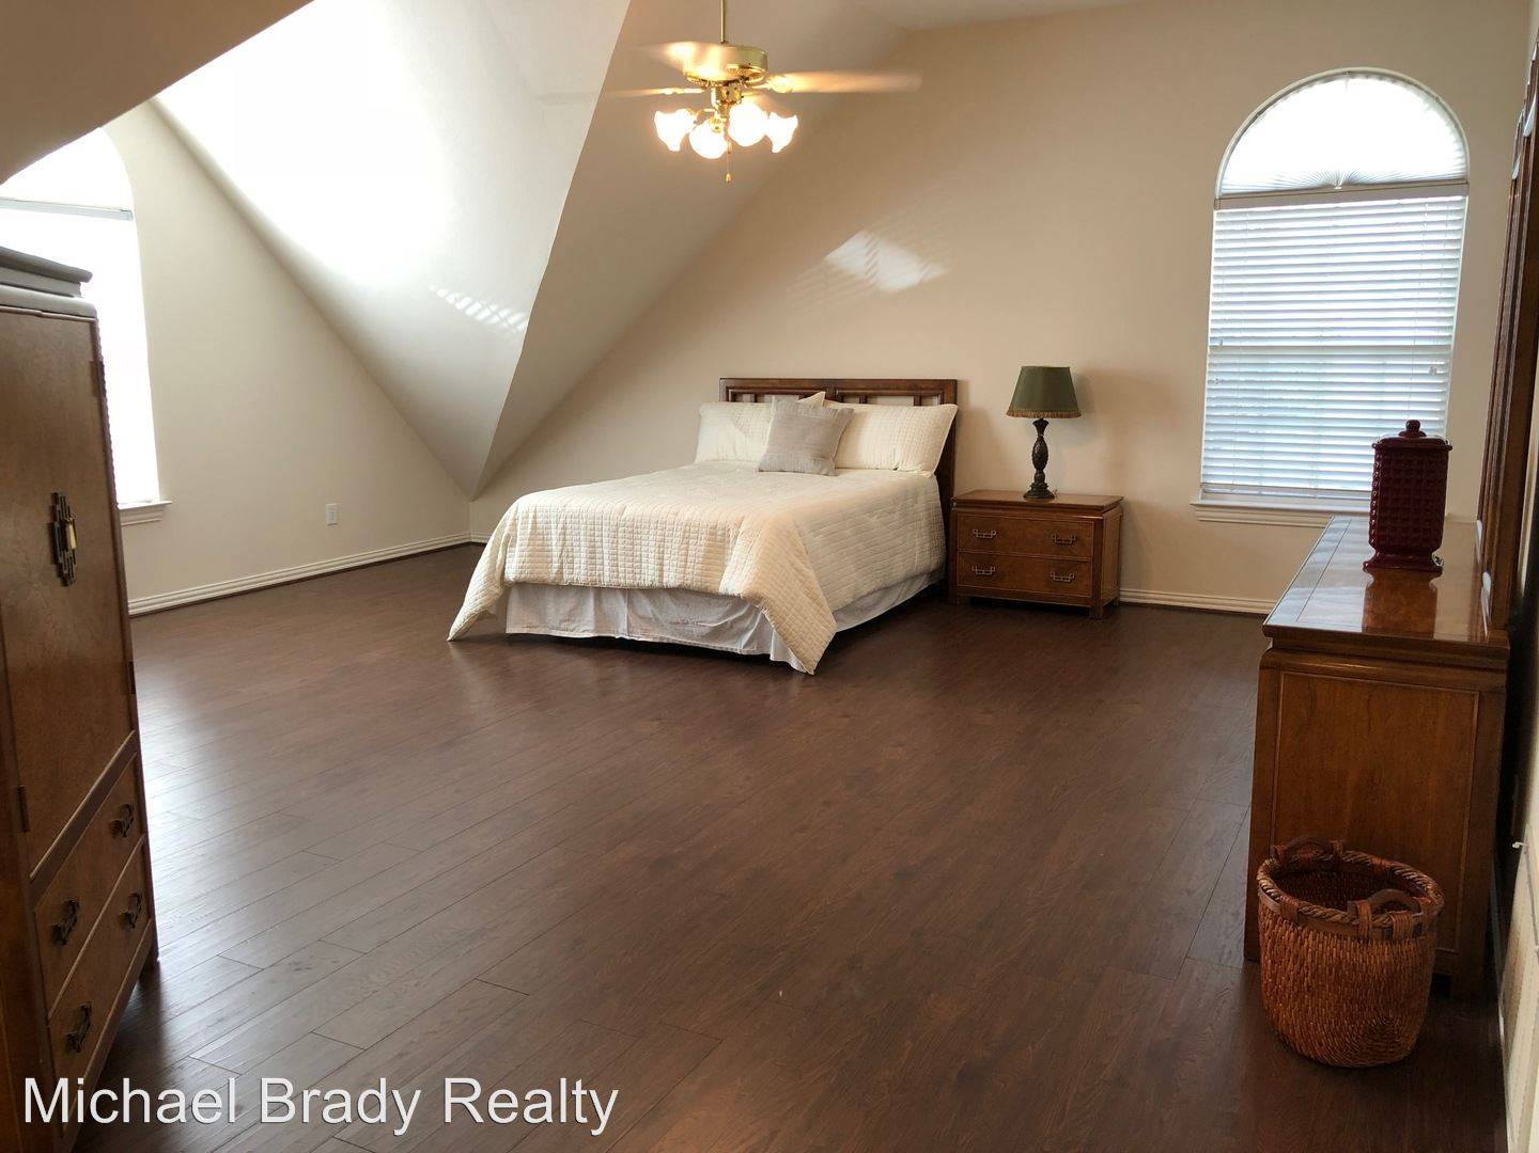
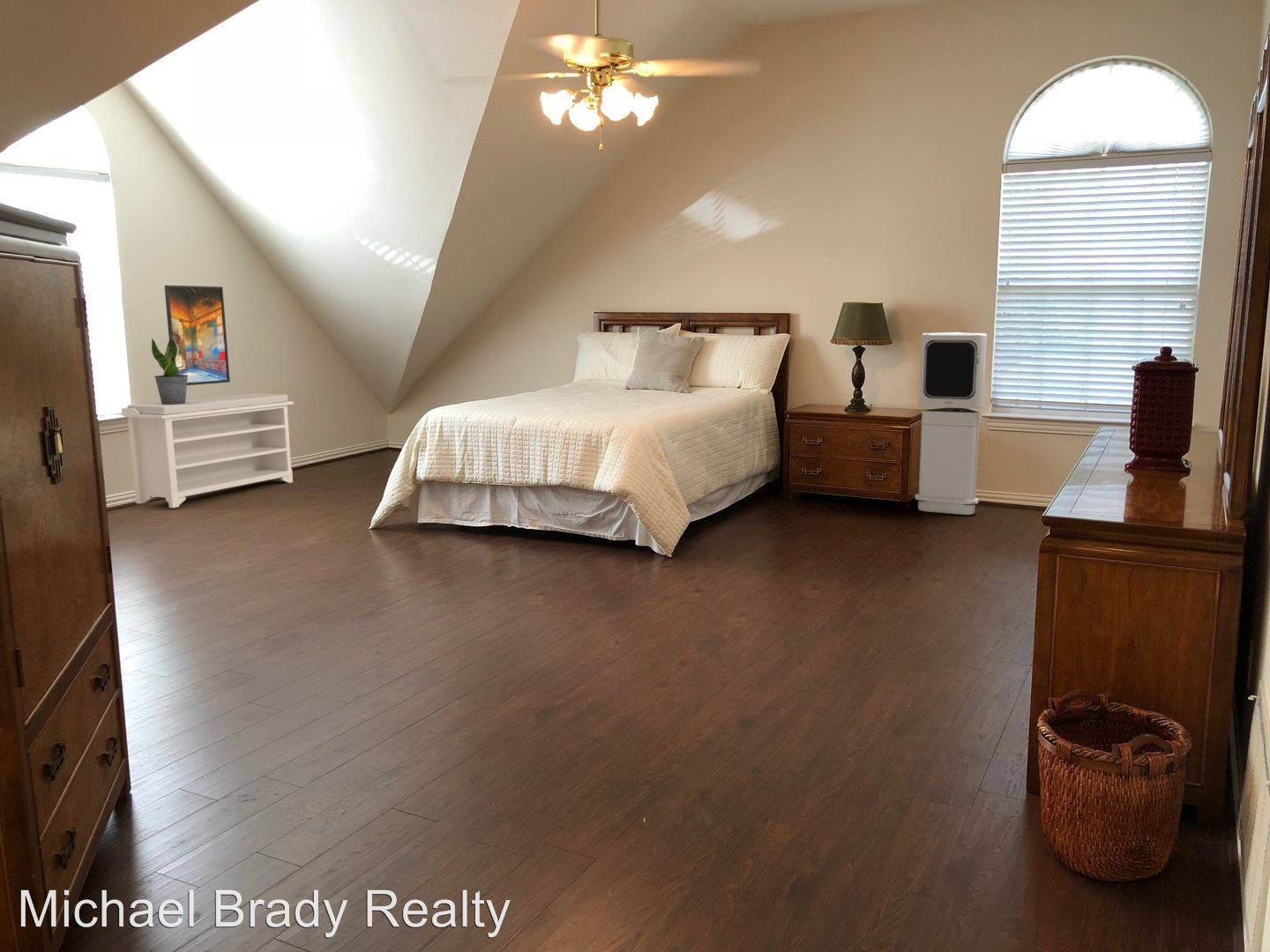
+ potted plant (170, 369)
+ air purifier (952, 421)
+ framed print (198, 335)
+ bench (215, 446)
